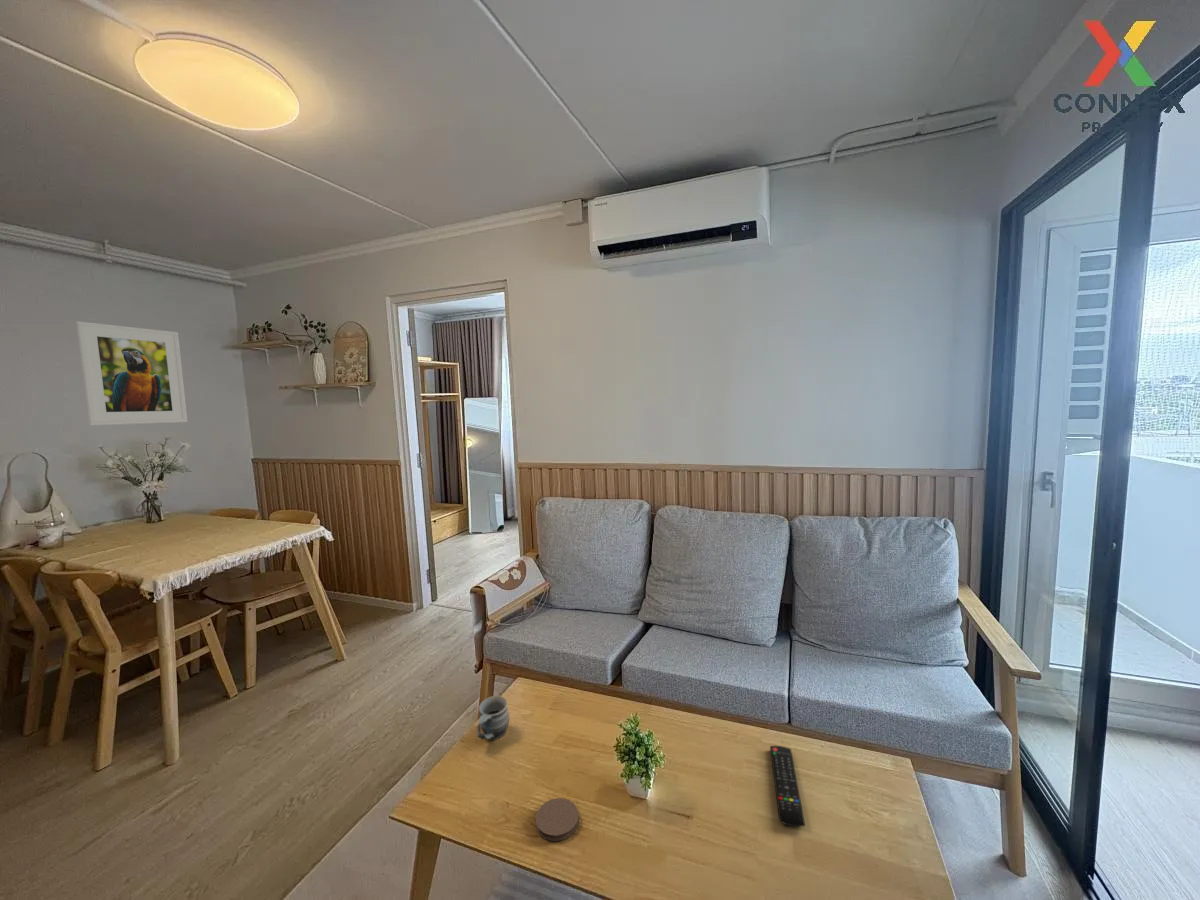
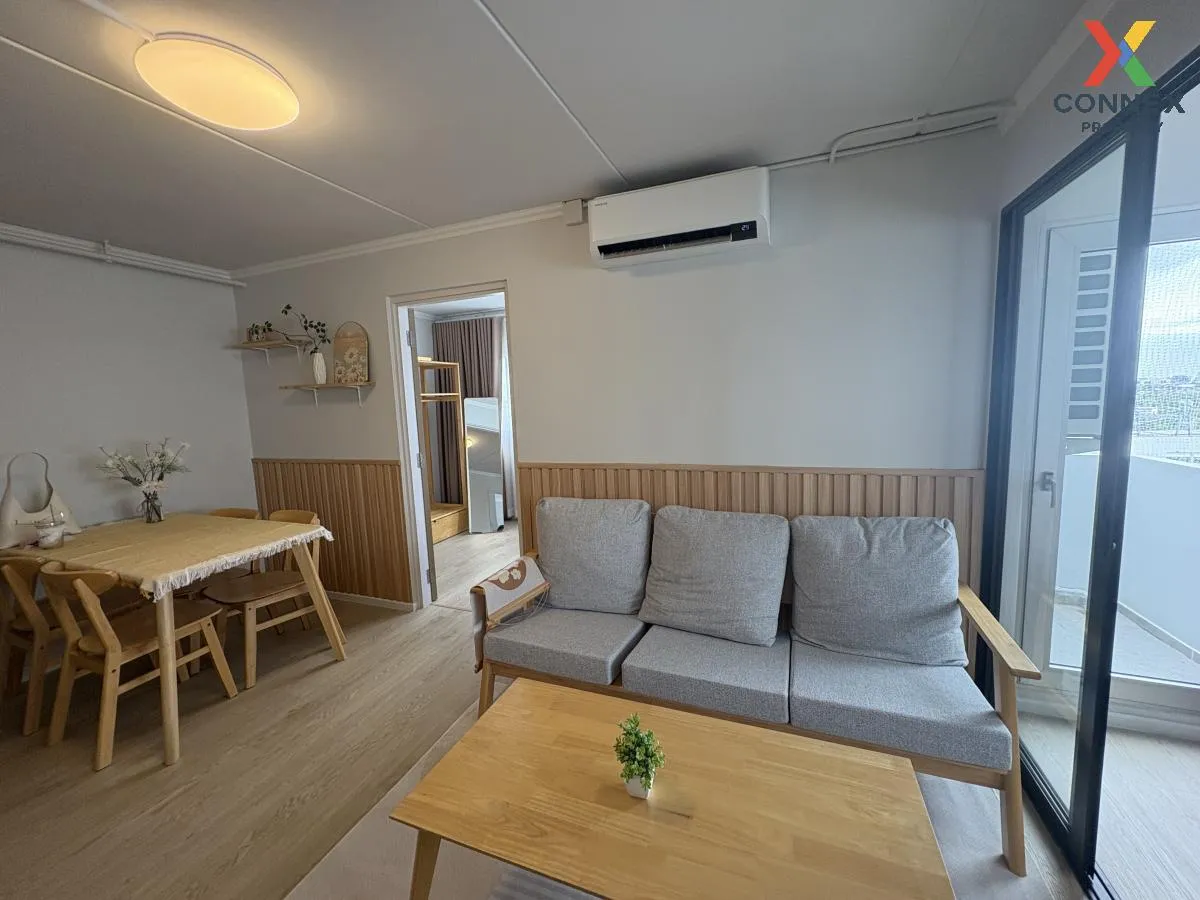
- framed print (136, 375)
- coaster (557, 818)
- mug (492, 722)
- remote control (785, 782)
